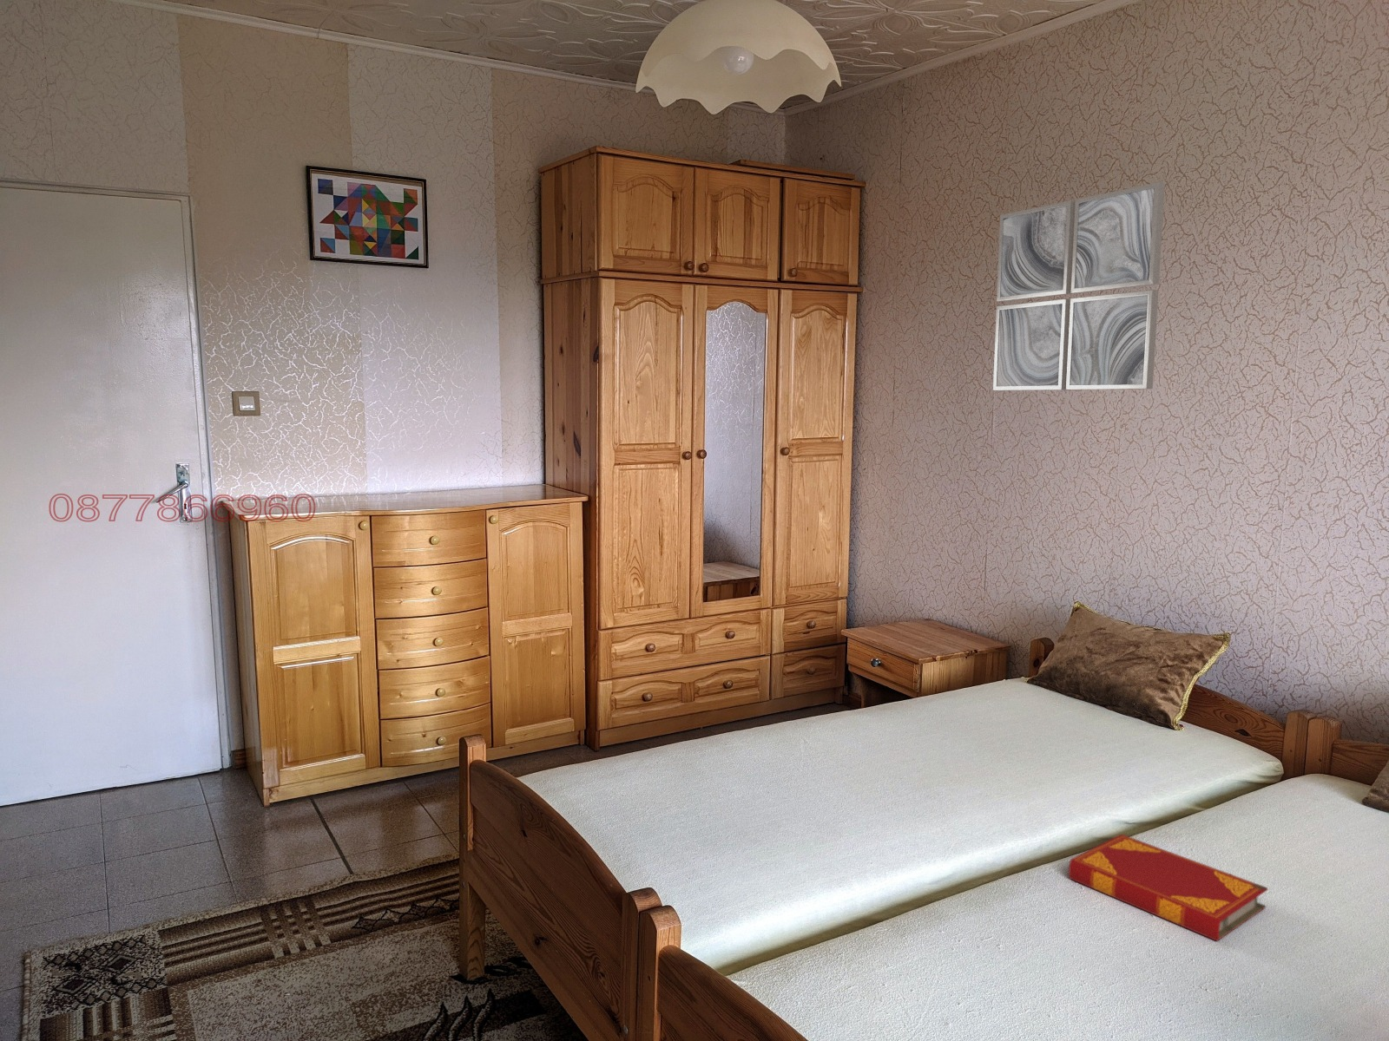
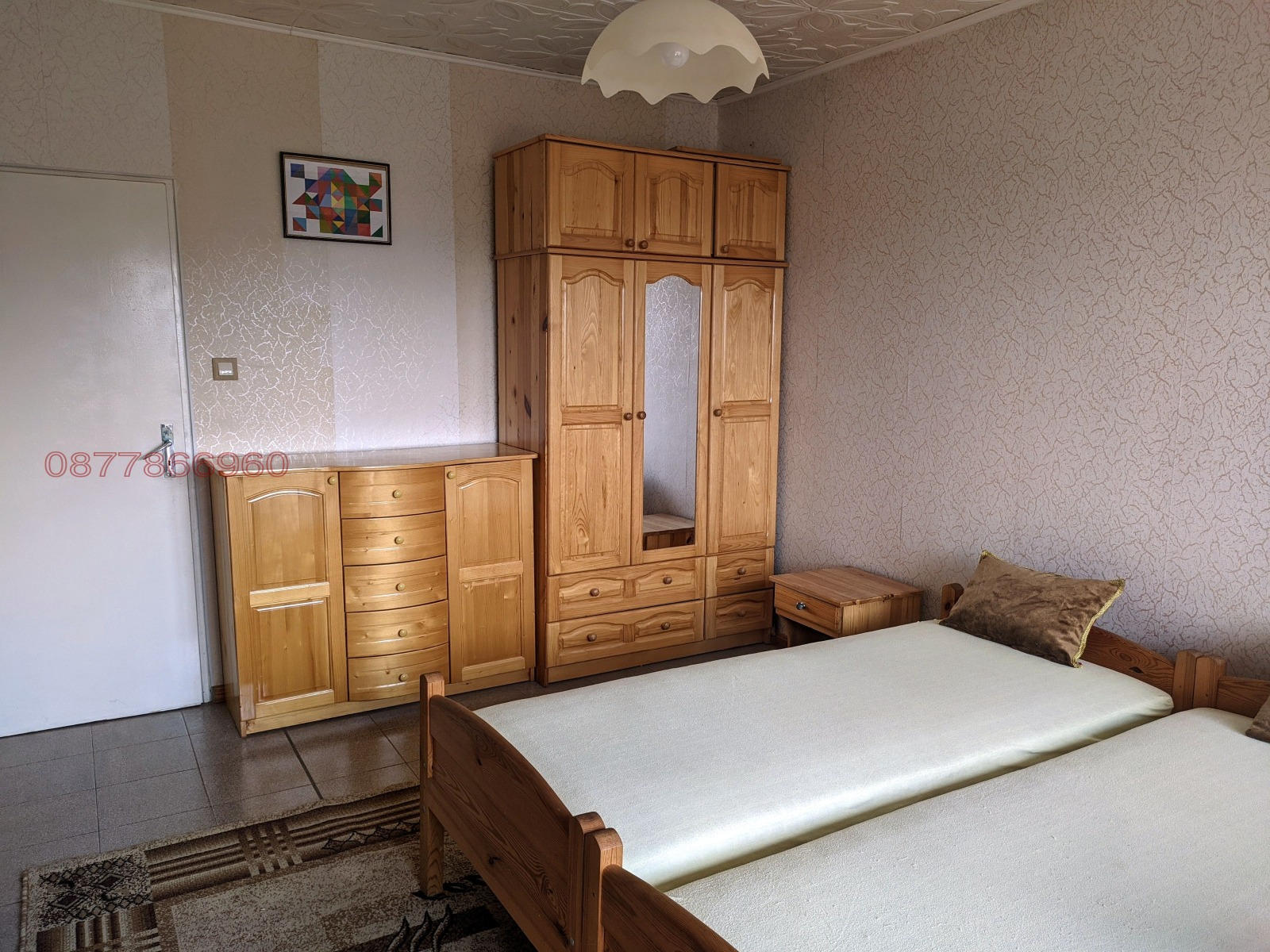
- hardback book (1164, 884)
- wall art (1071, 293)
